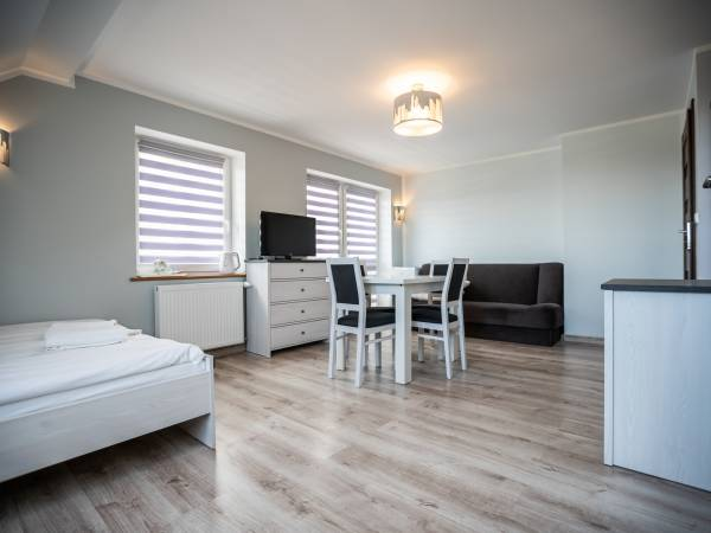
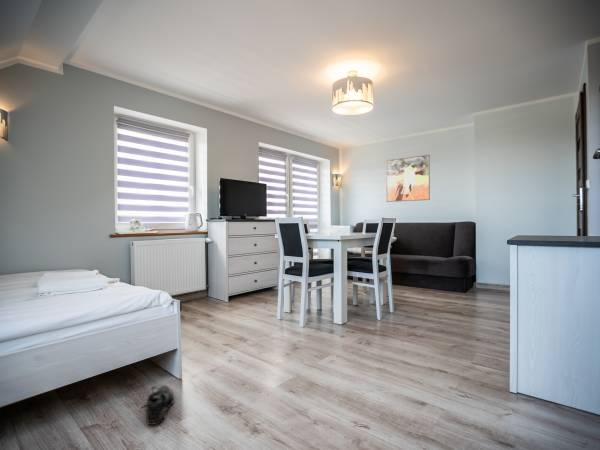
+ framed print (407, 179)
+ shoe (160, 395)
